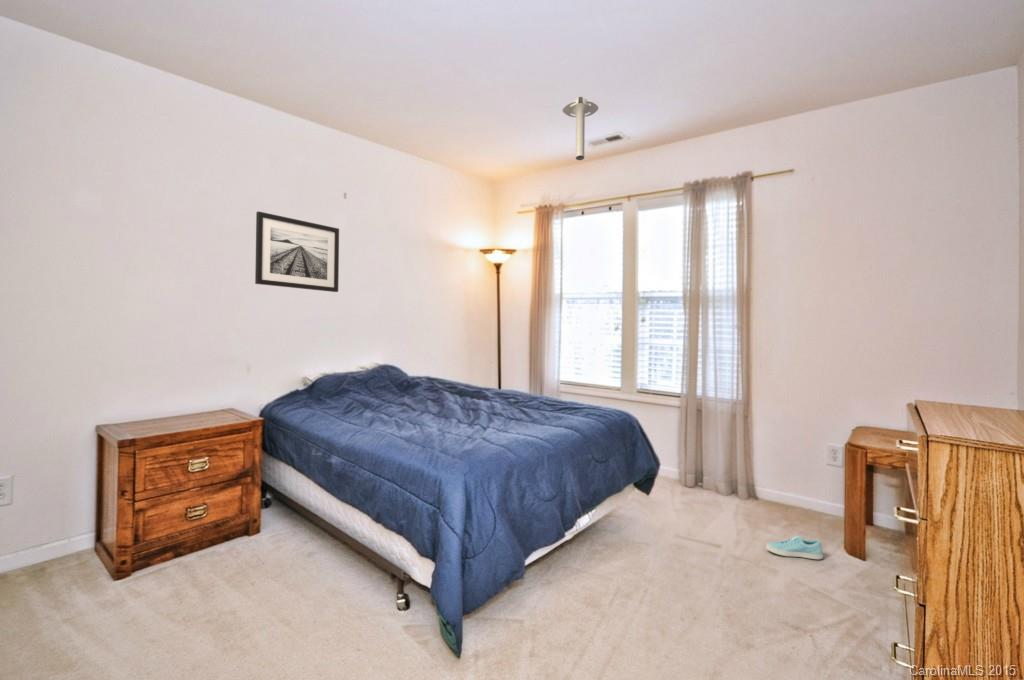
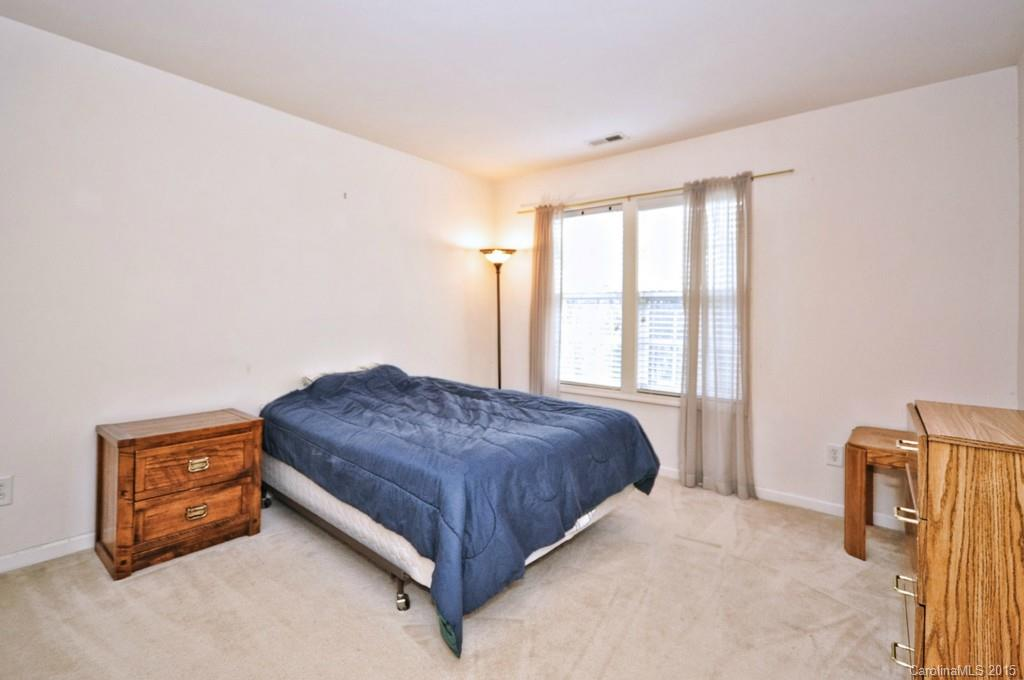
- sneaker (793, 543)
- wall art (299, 254)
- ceiling light (580, 128)
